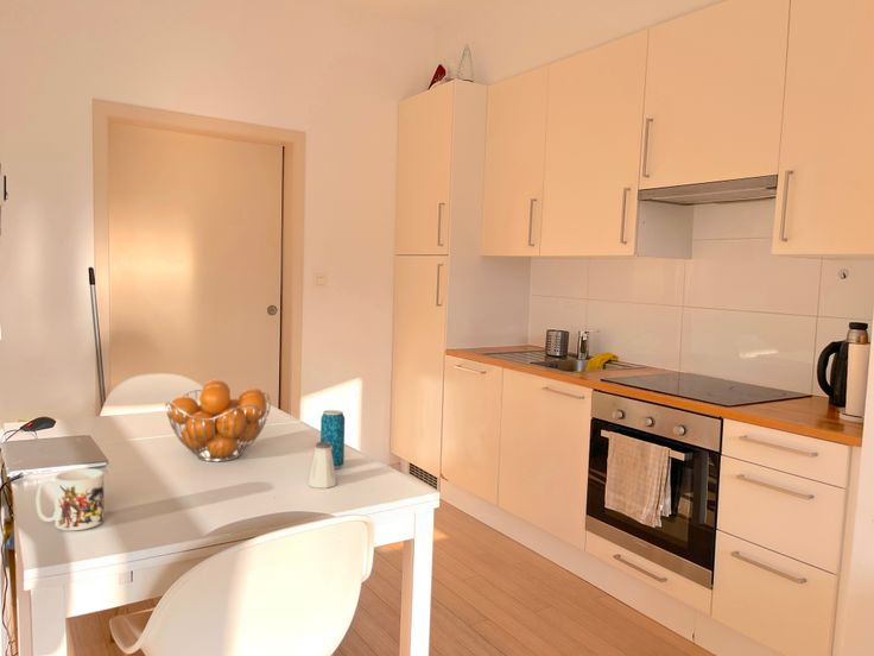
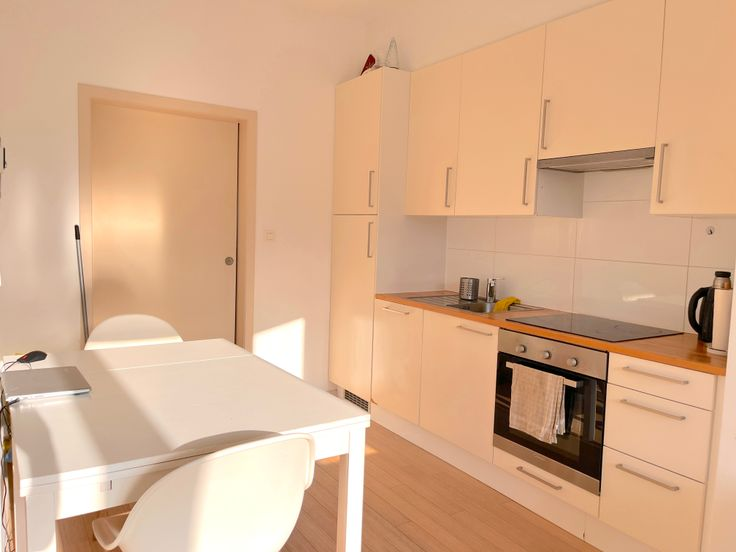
- mug (70, 499)
- beverage can (332, 439)
- saltshaker (322, 463)
- fruit basket (218, 418)
